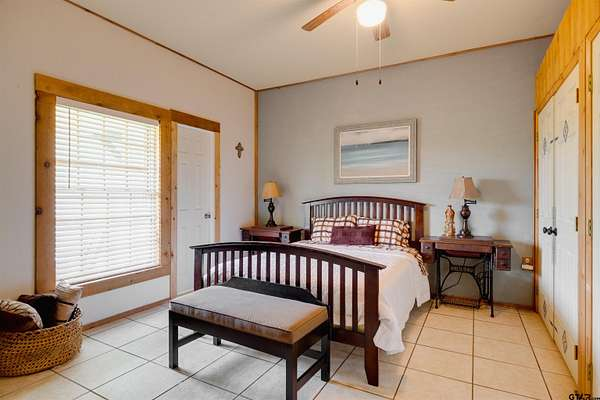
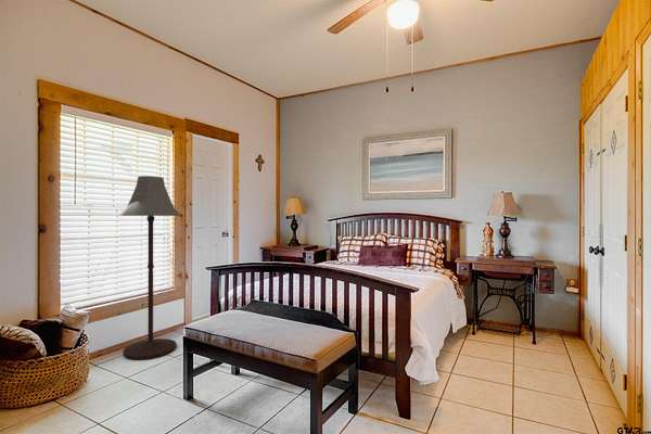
+ floor lamp (150, 264)
